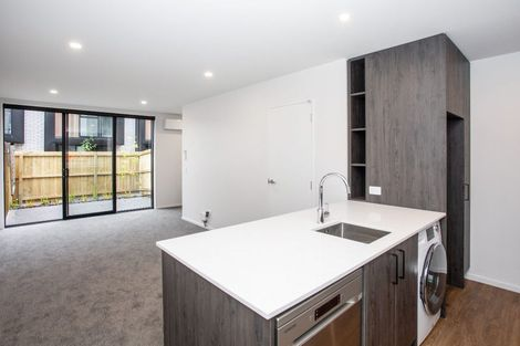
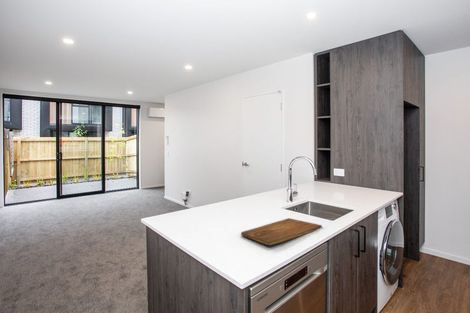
+ cutting board (282, 229)
